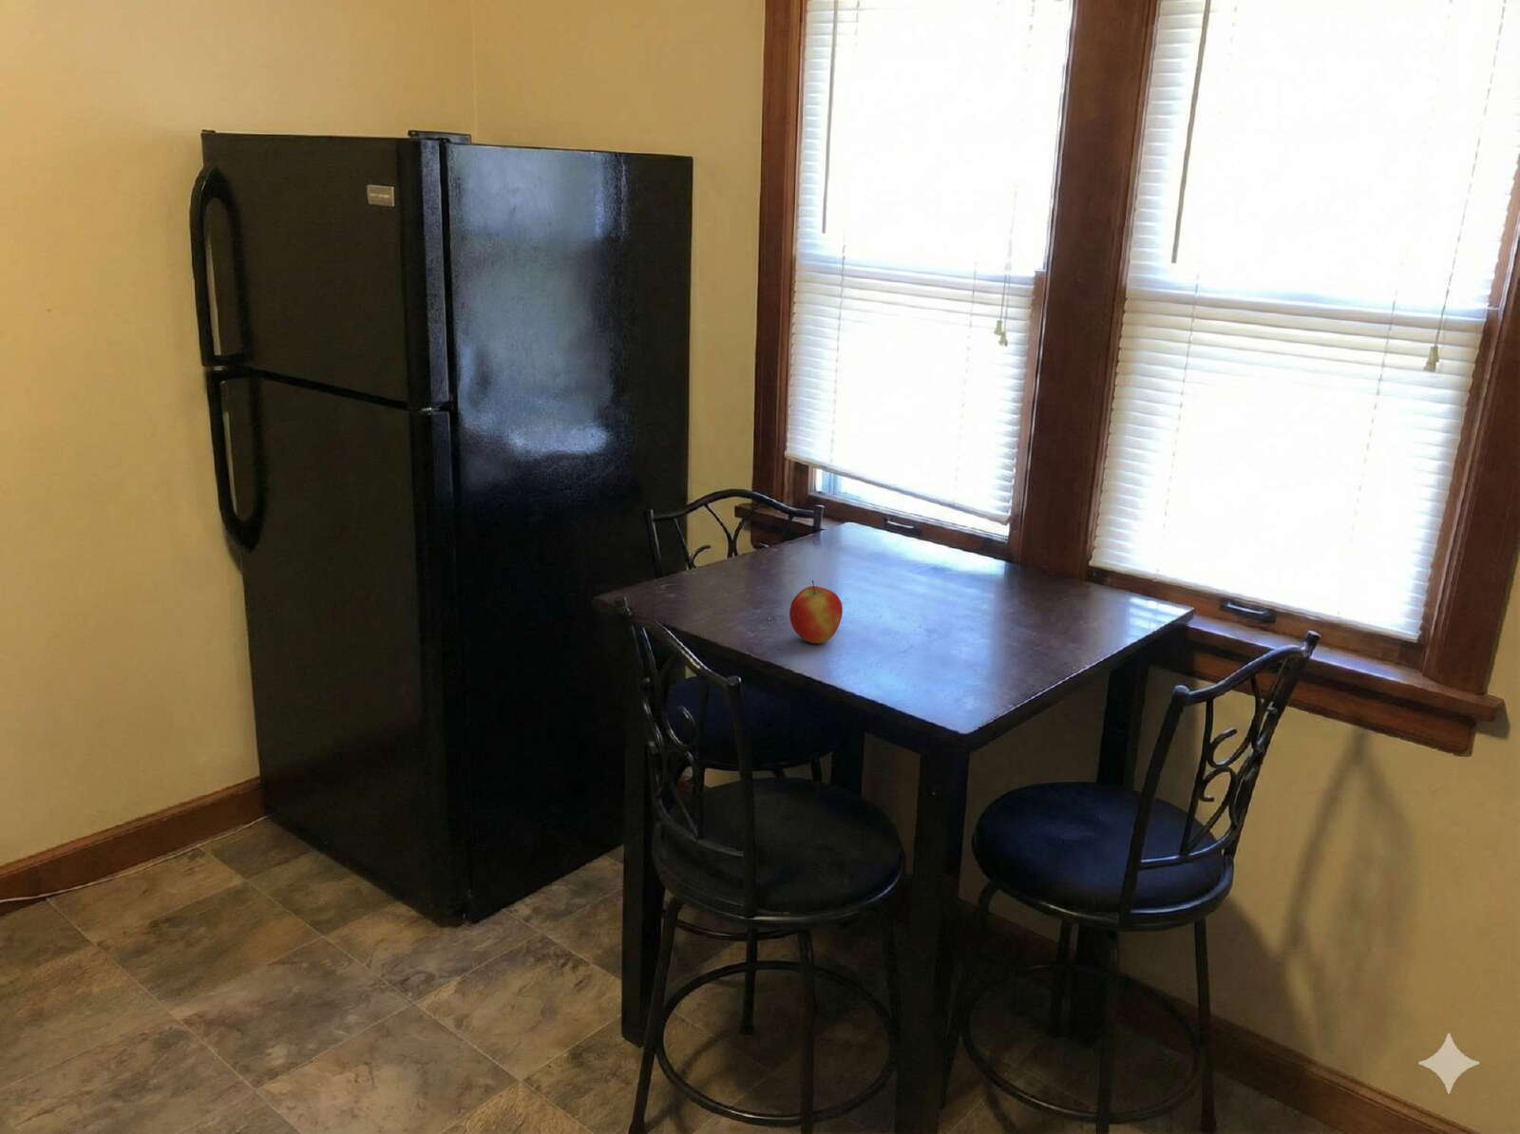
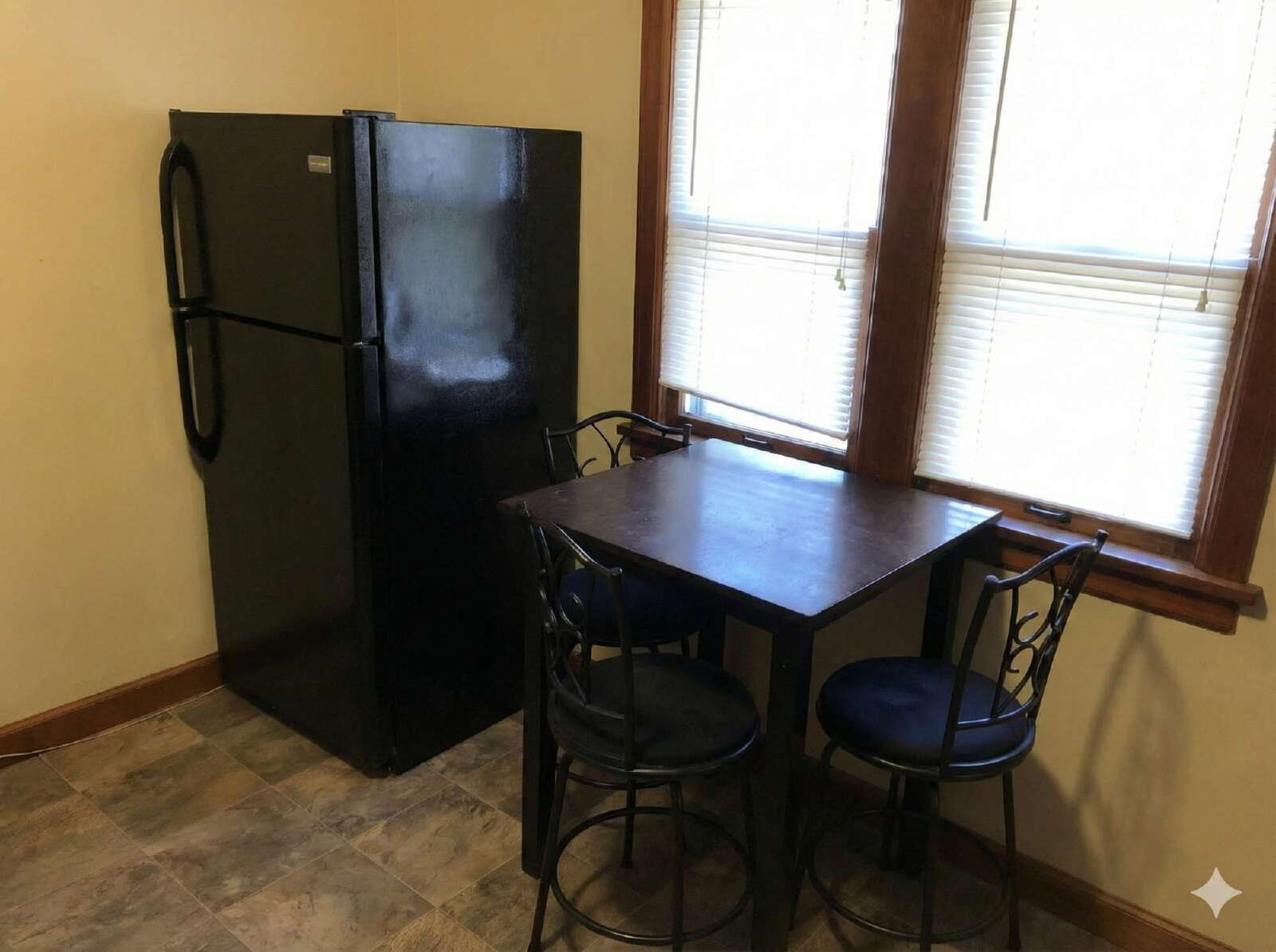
- apple (816, 611)
